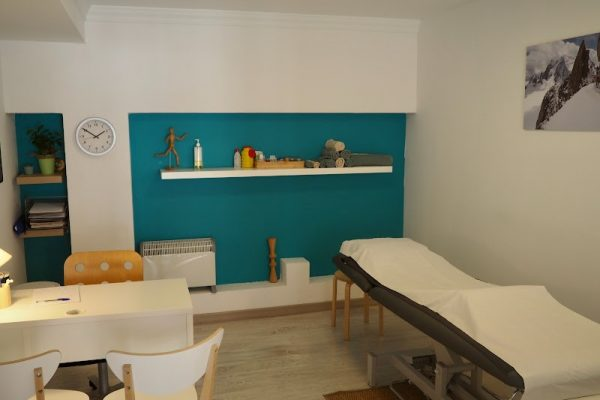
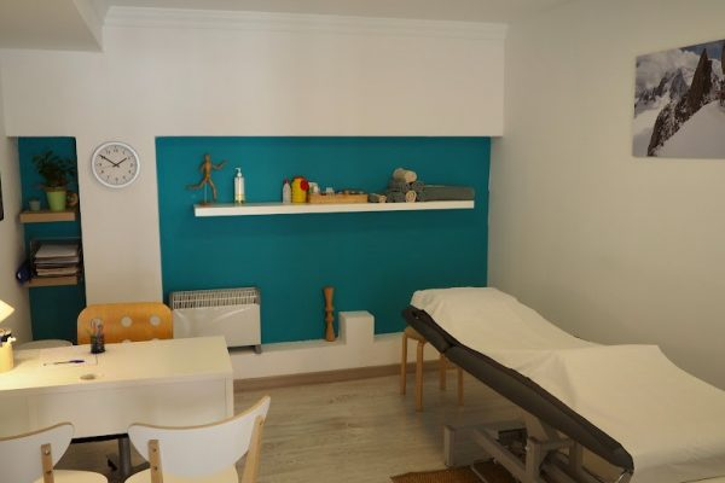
+ pen holder (94, 337)
